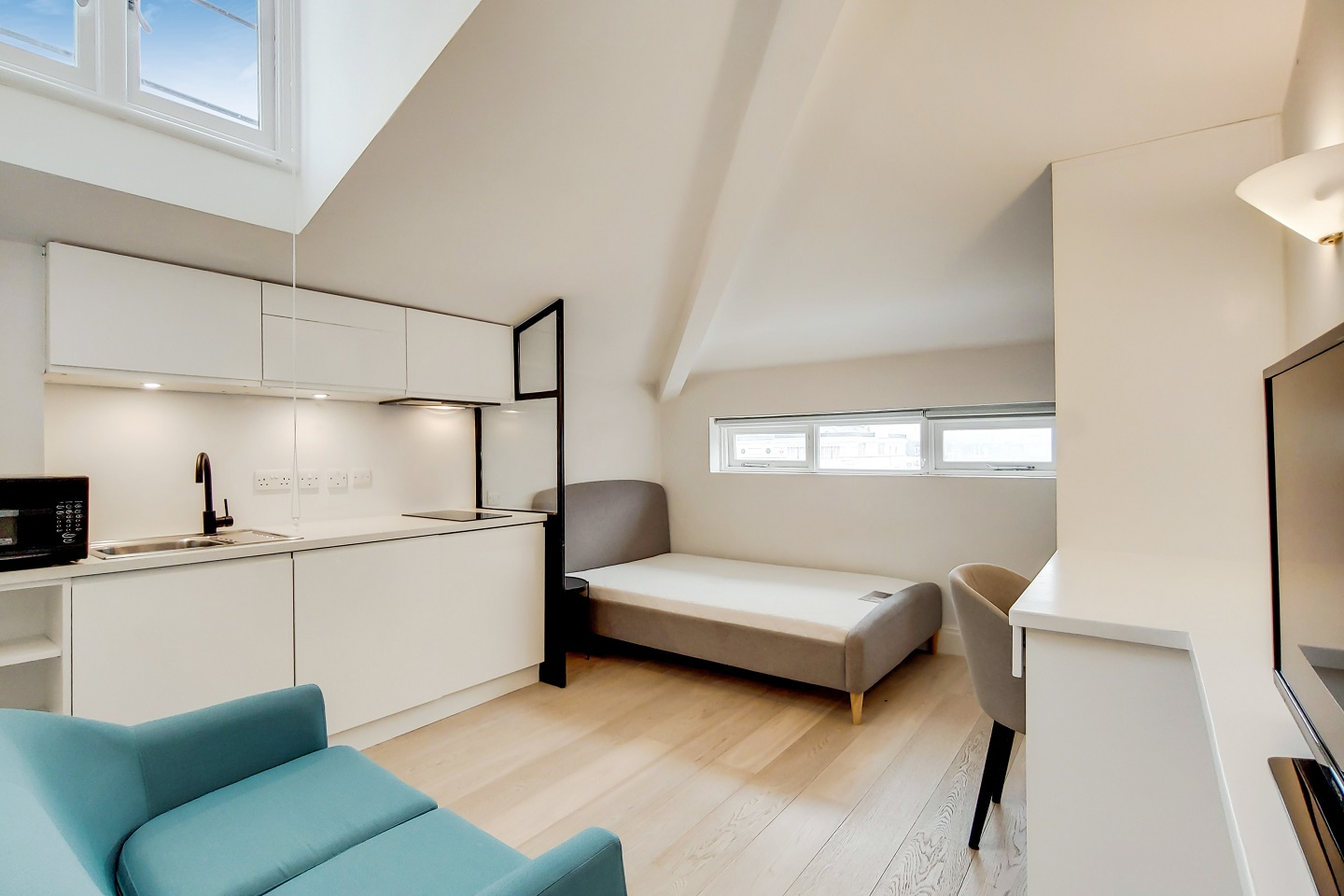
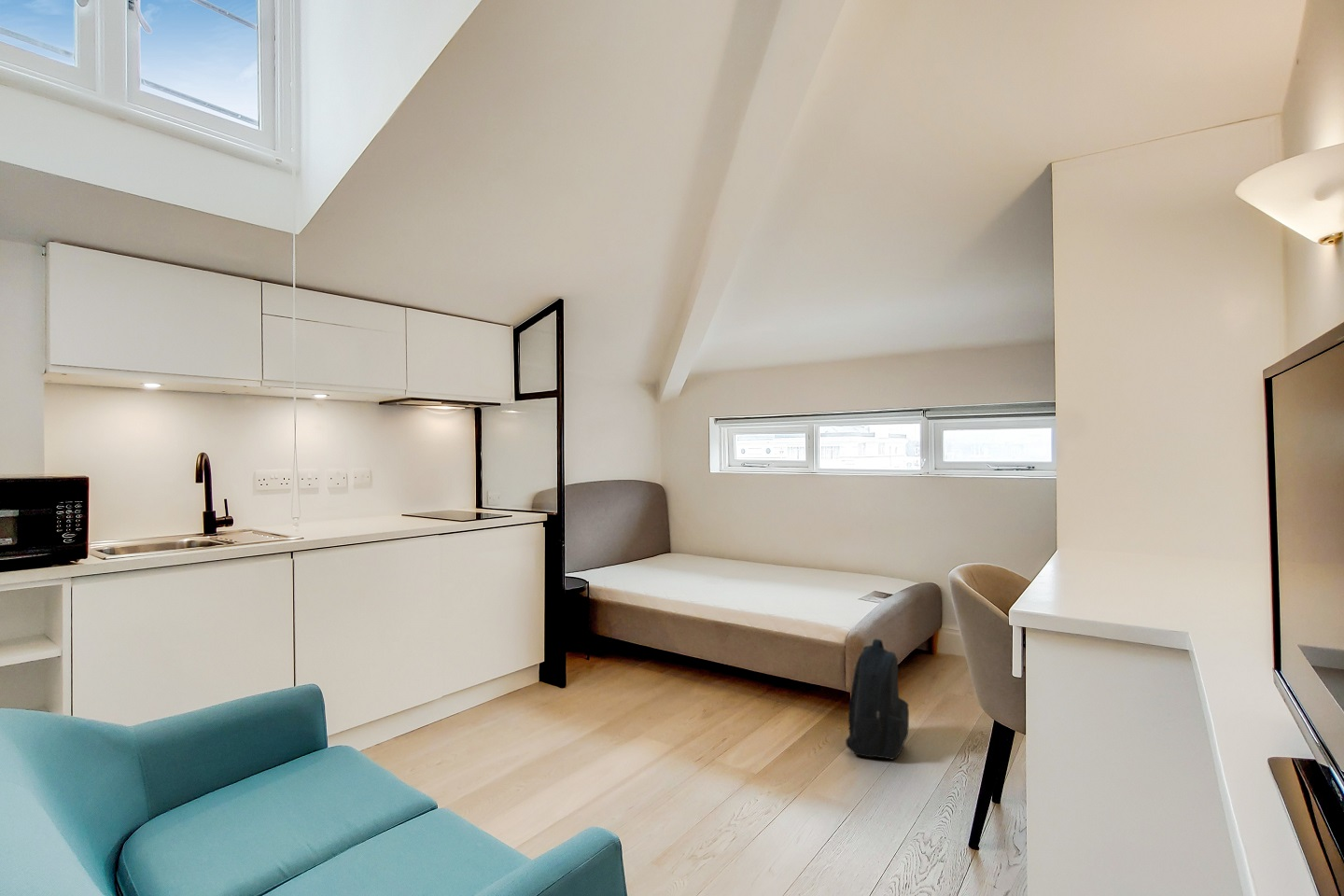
+ backpack (877, 693)
